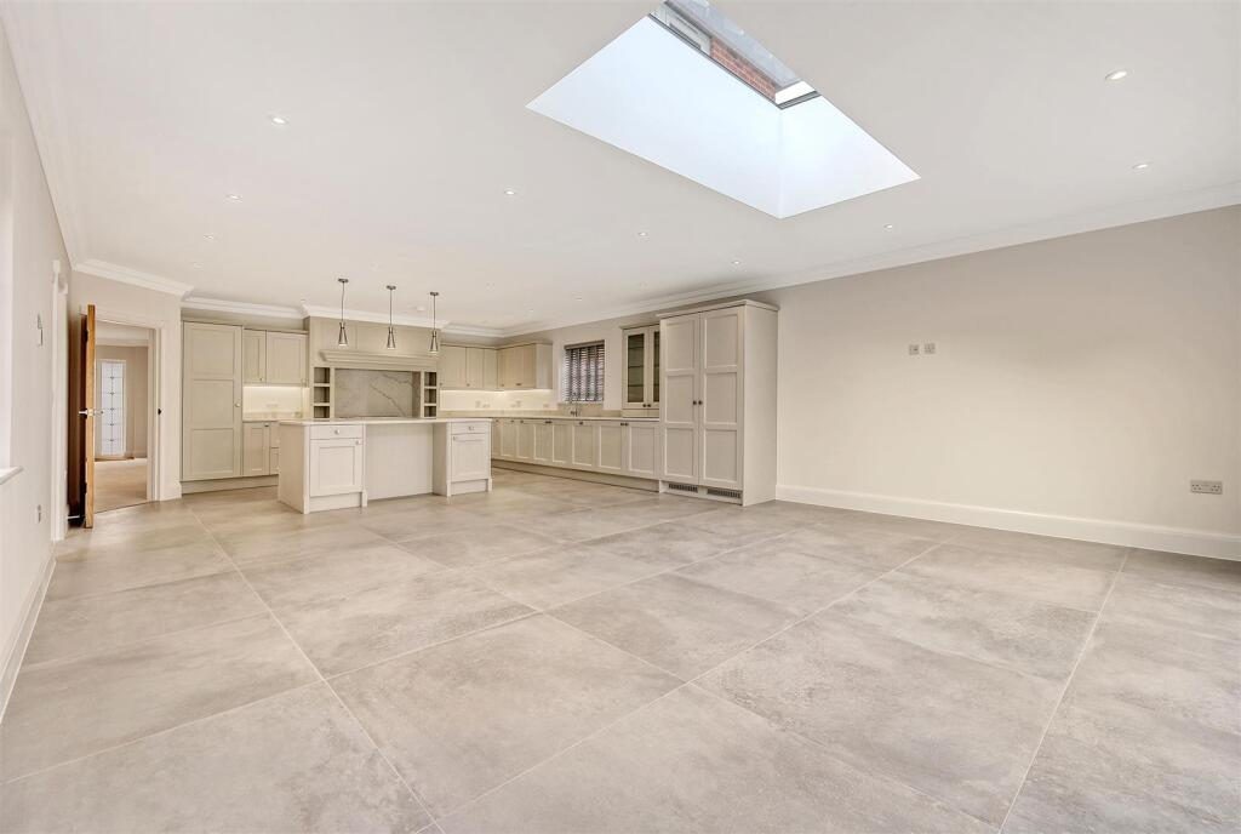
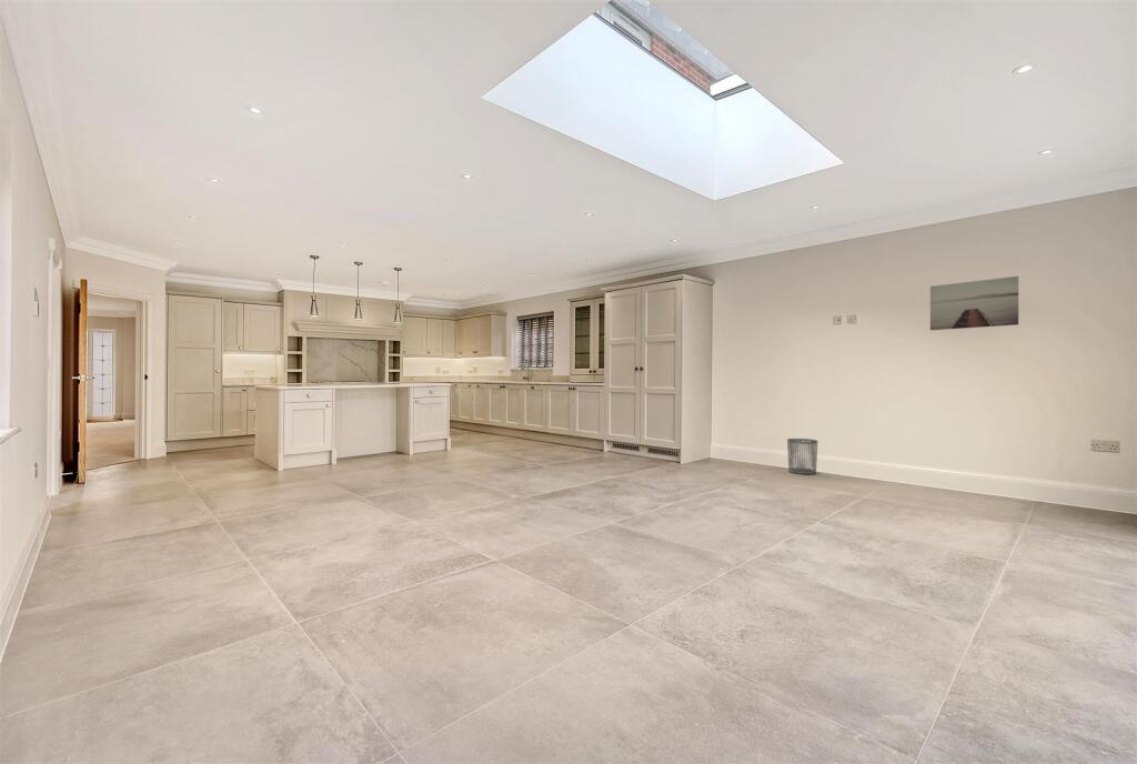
+ waste bin (802, 455)
+ wall art (972, 304)
